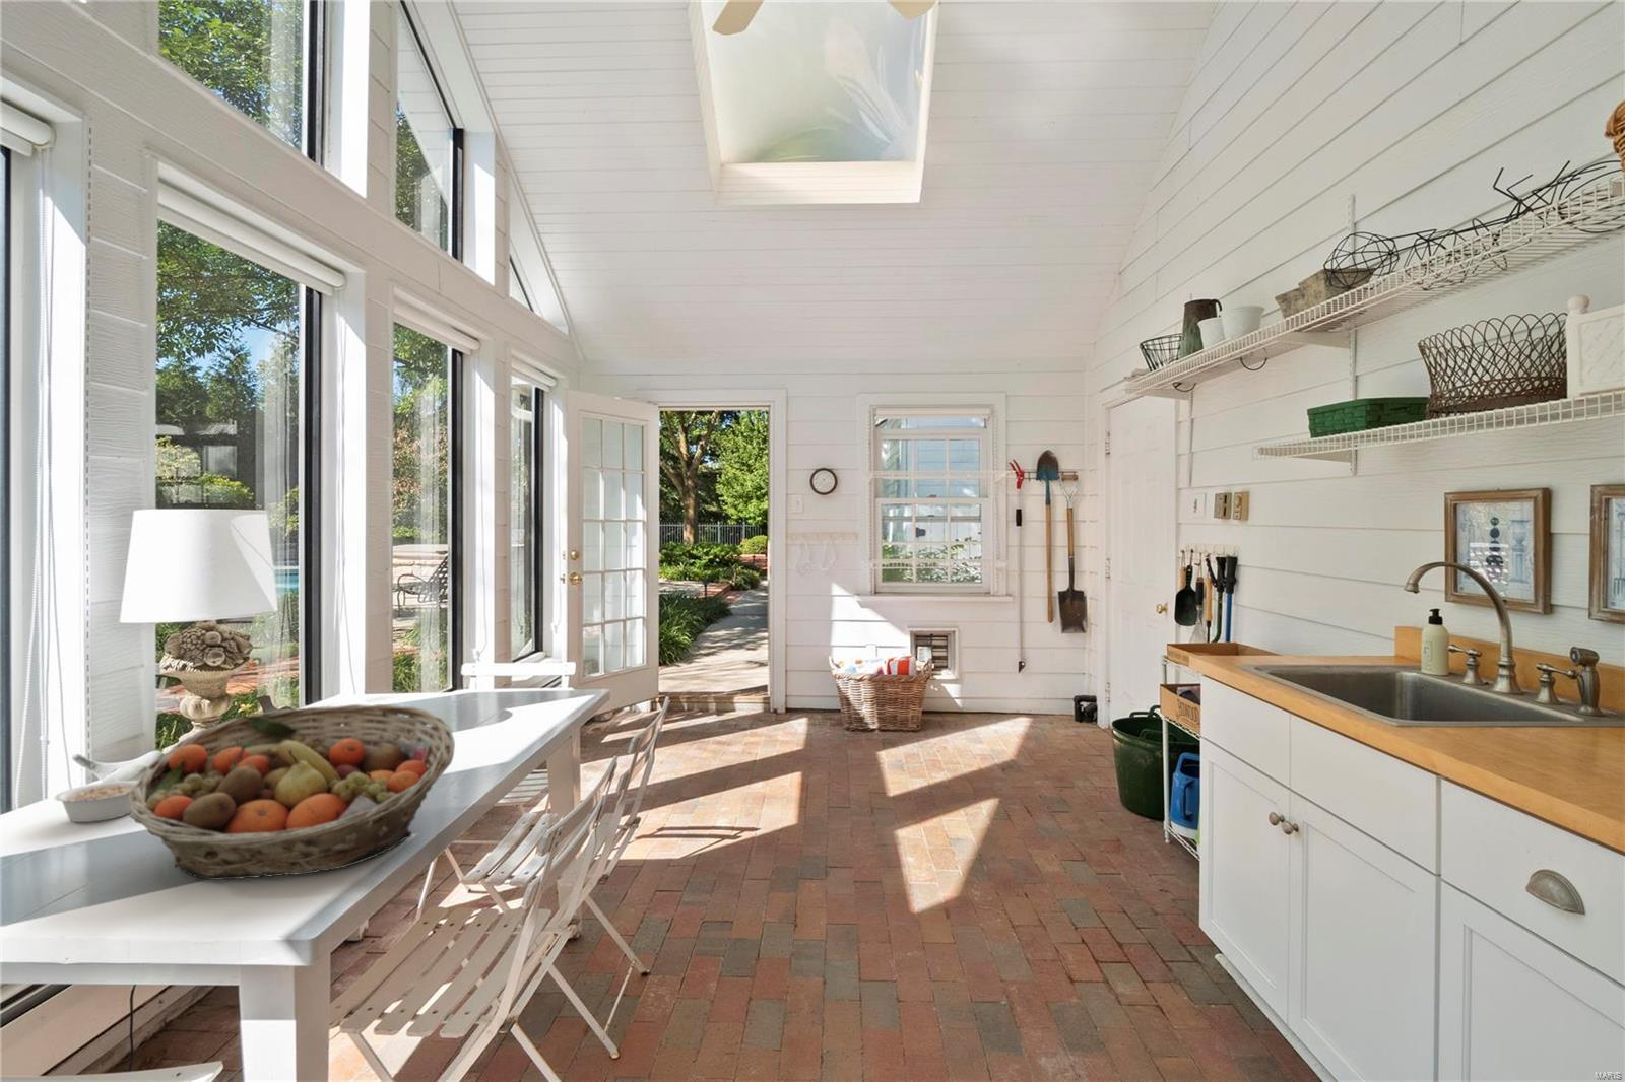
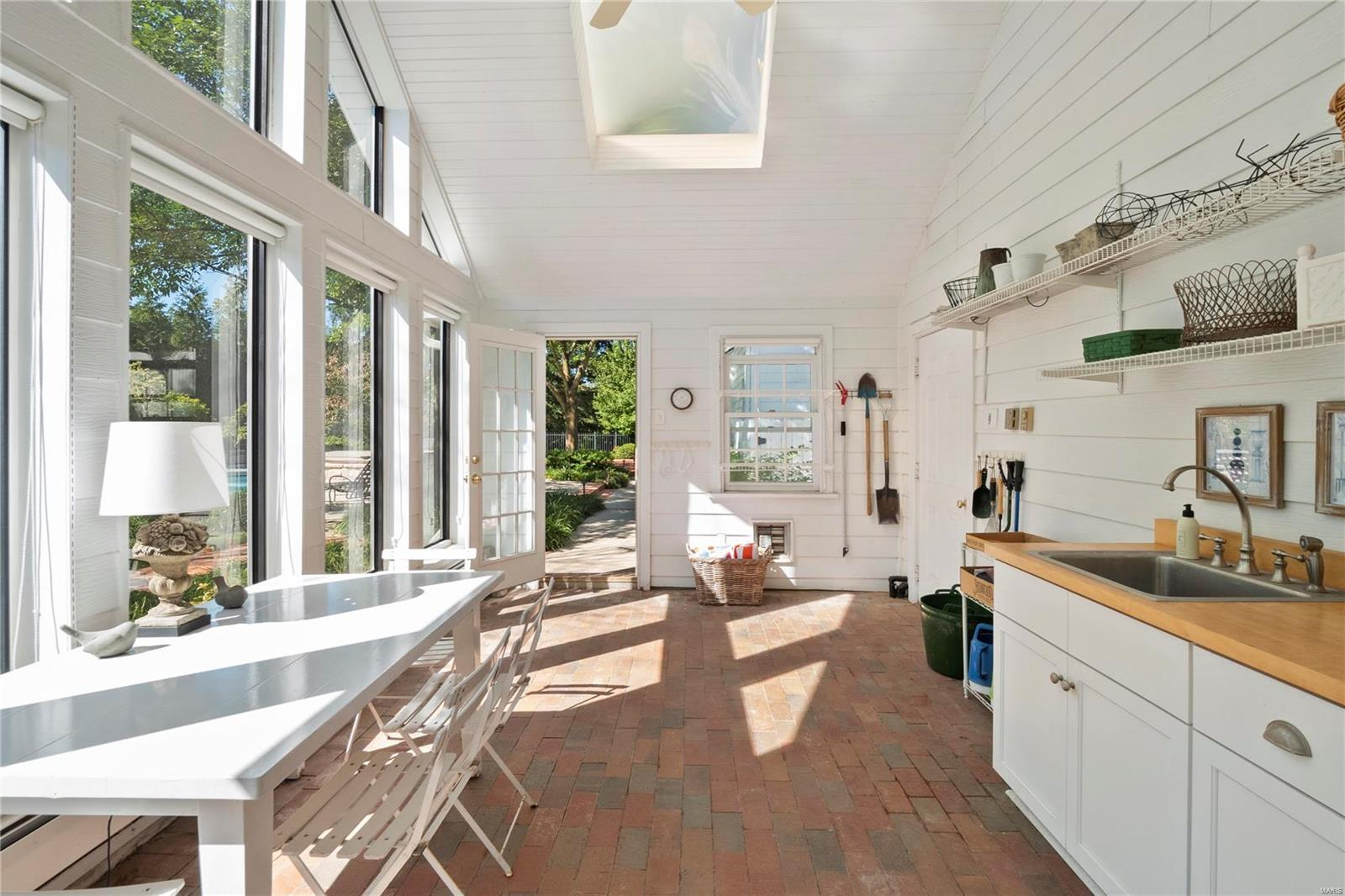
- legume (105, 798)
- fruit basket (303, 784)
